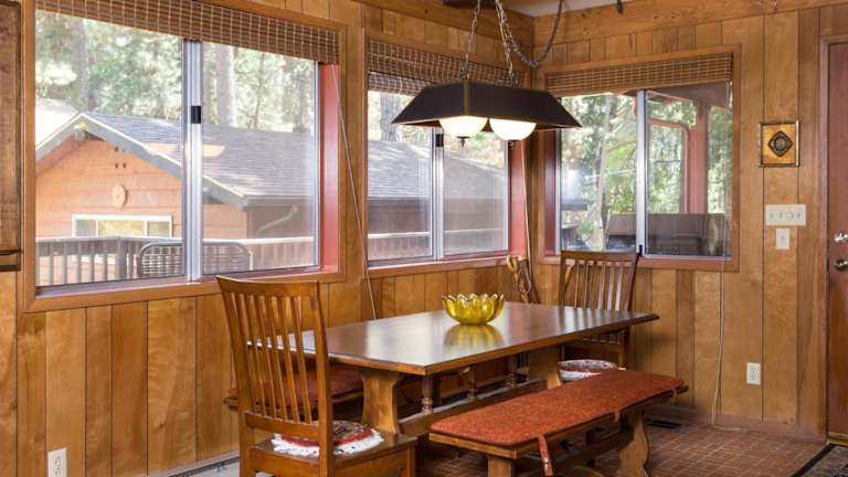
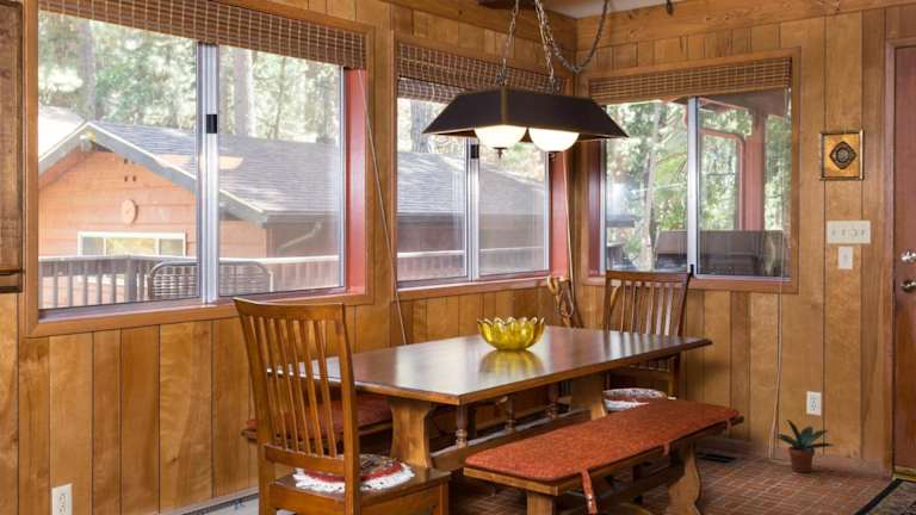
+ potted plant (802, 445)
